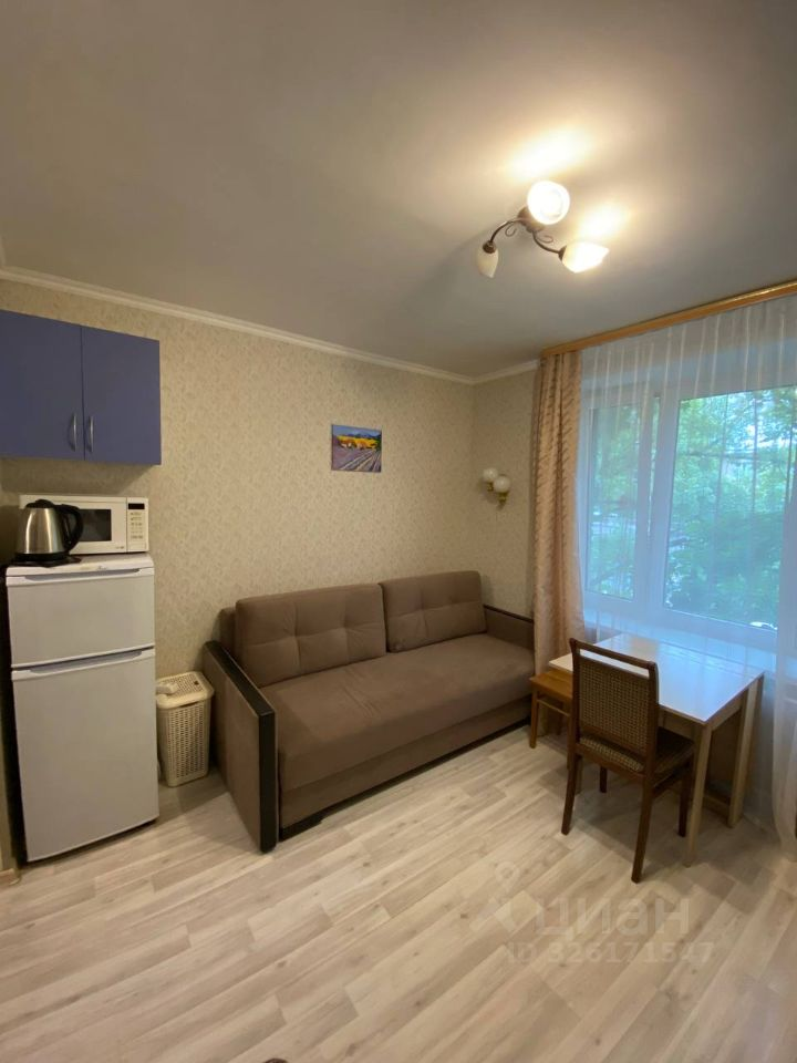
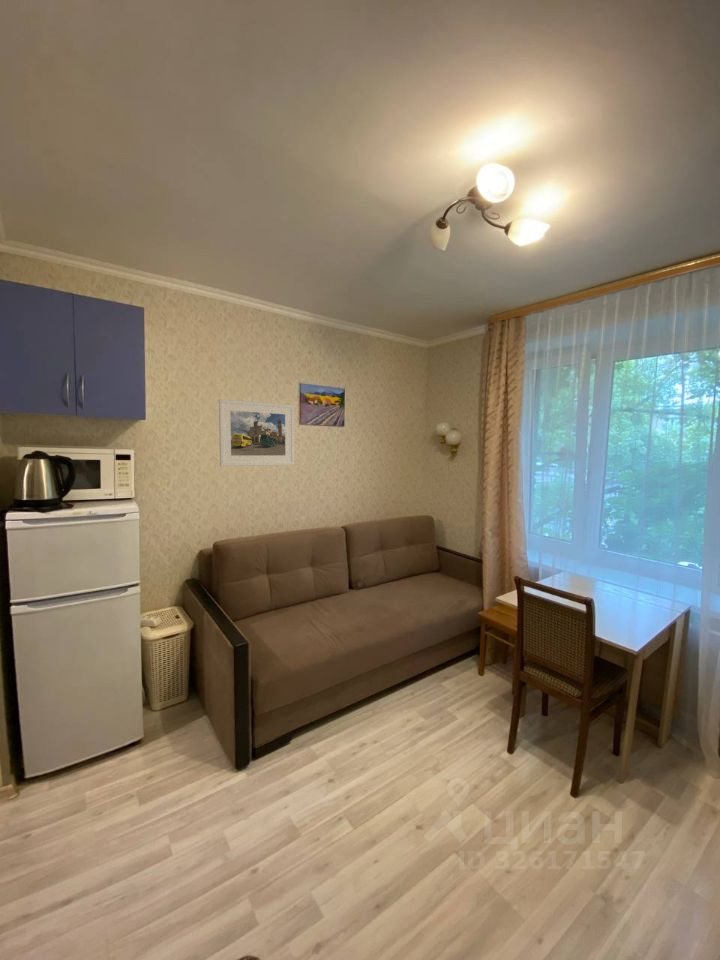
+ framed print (258, 434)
